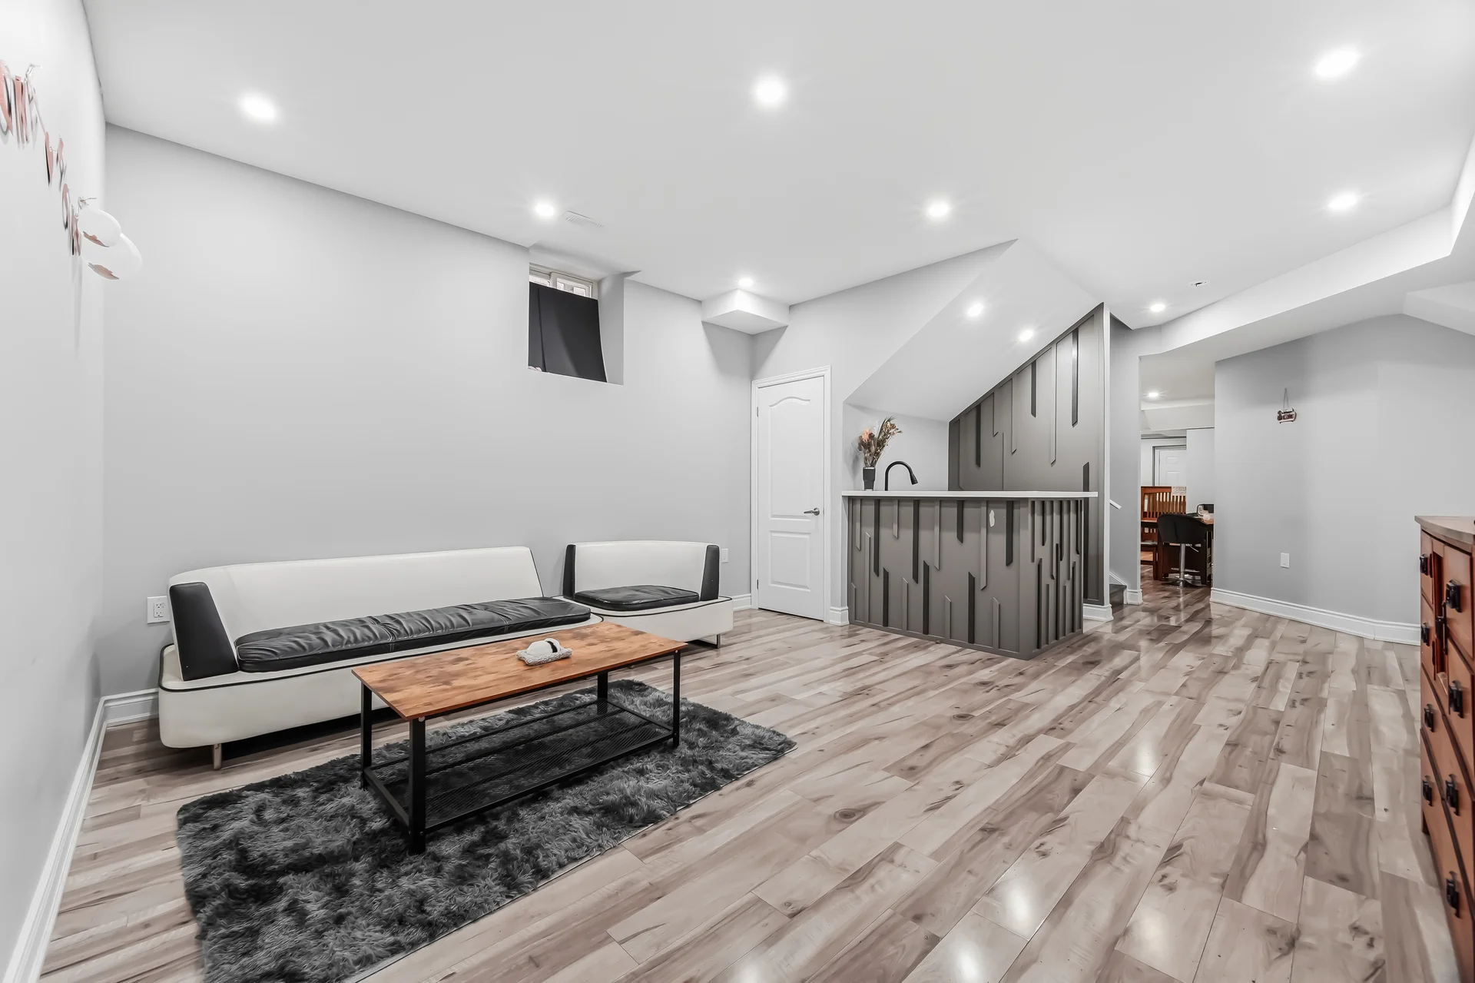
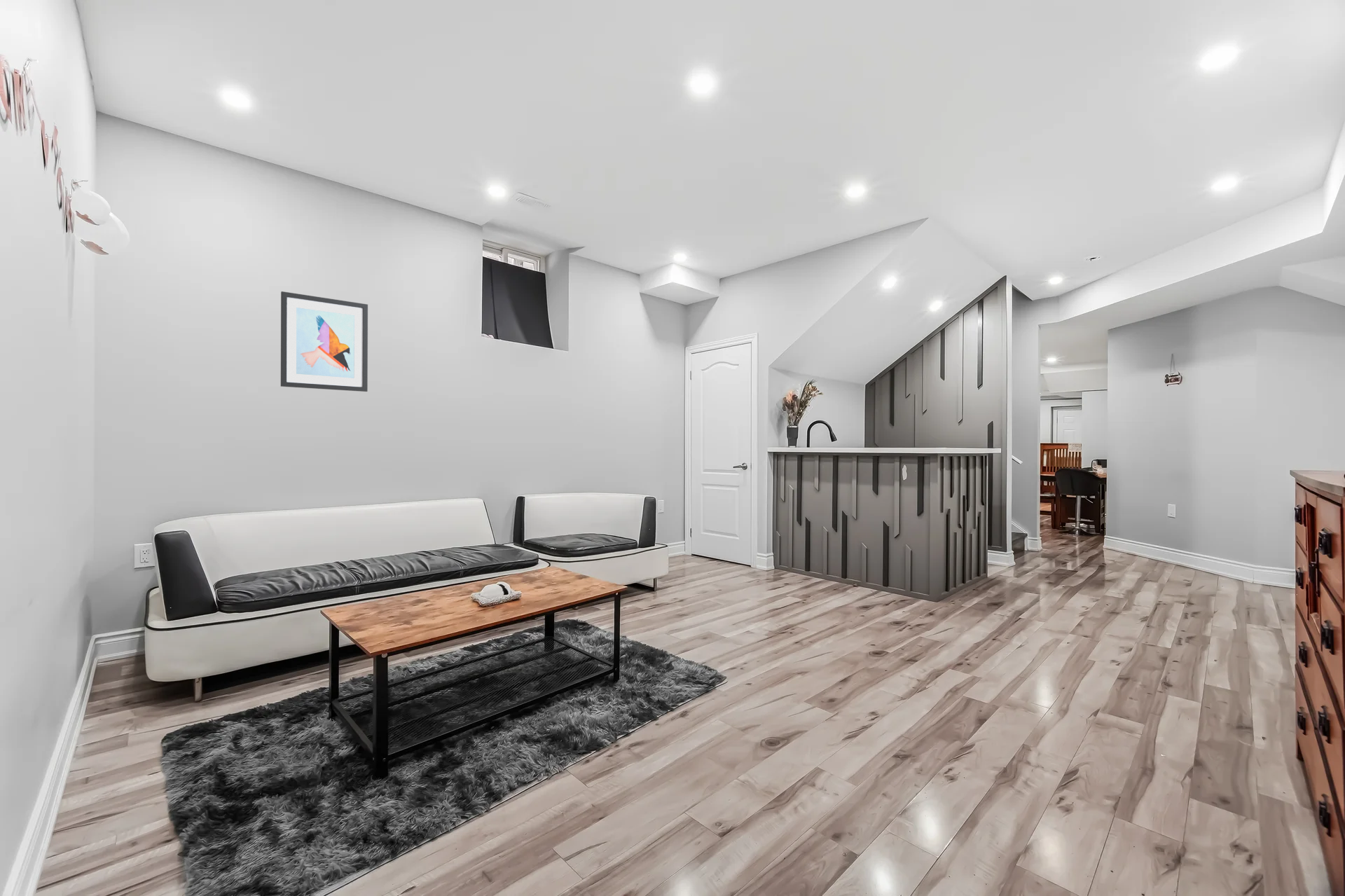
+ wall art (326, 343)
